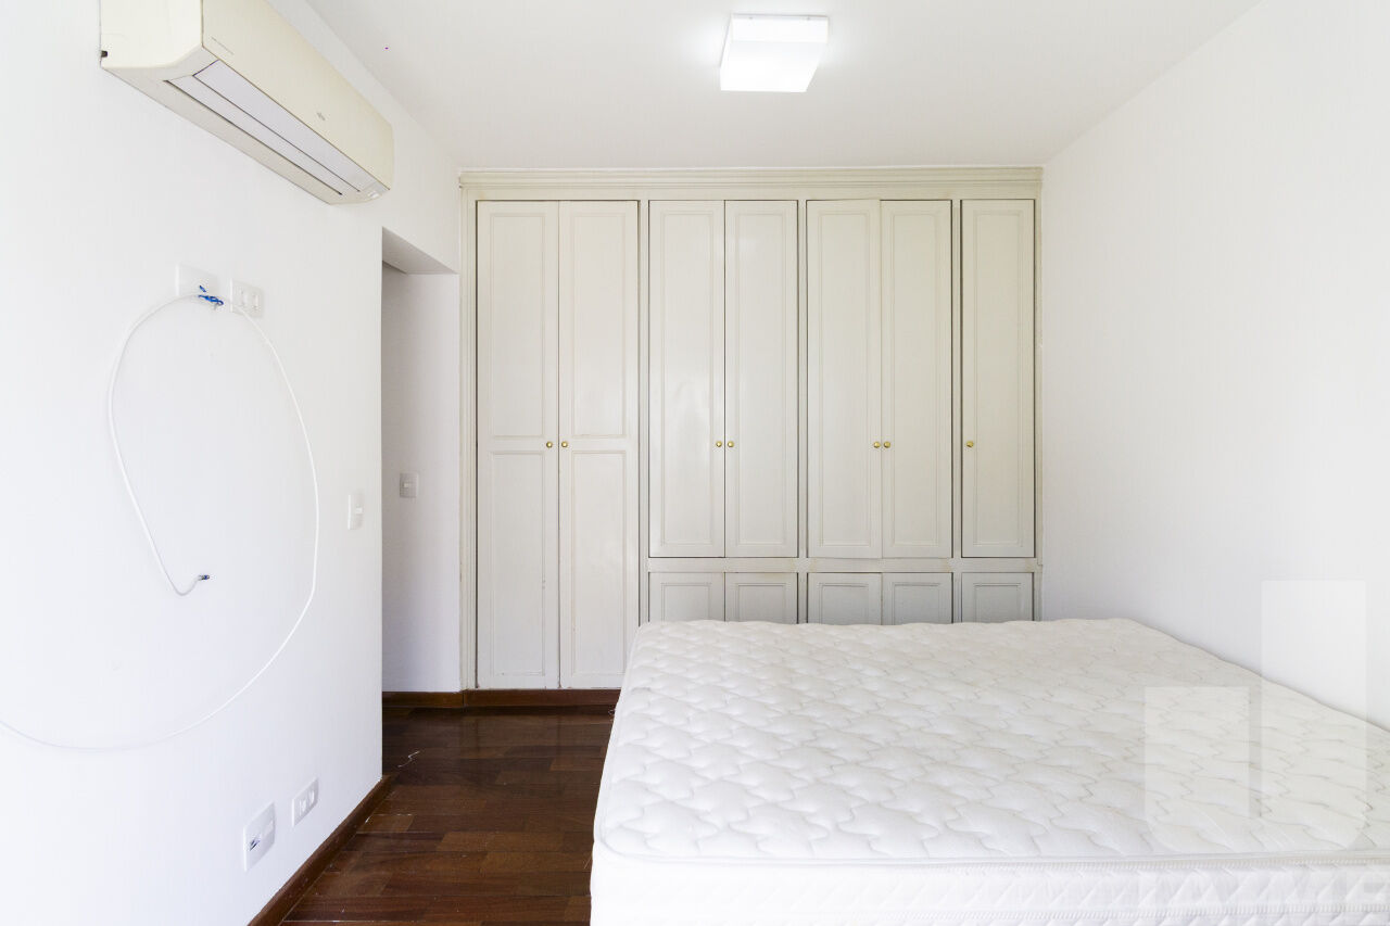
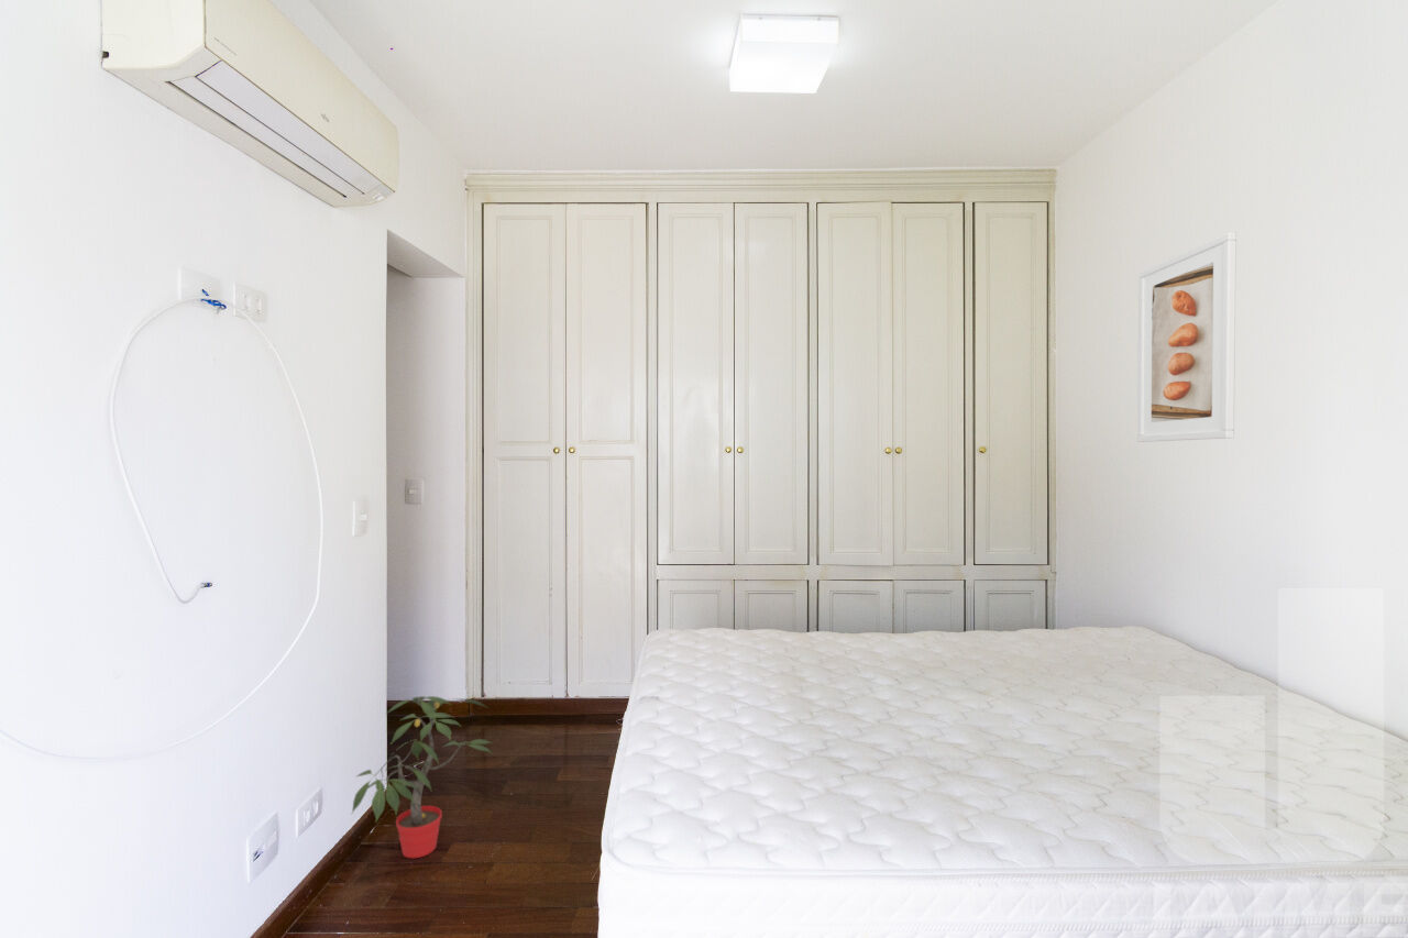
+ potted plant (427, 772)
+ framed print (1181, 346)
